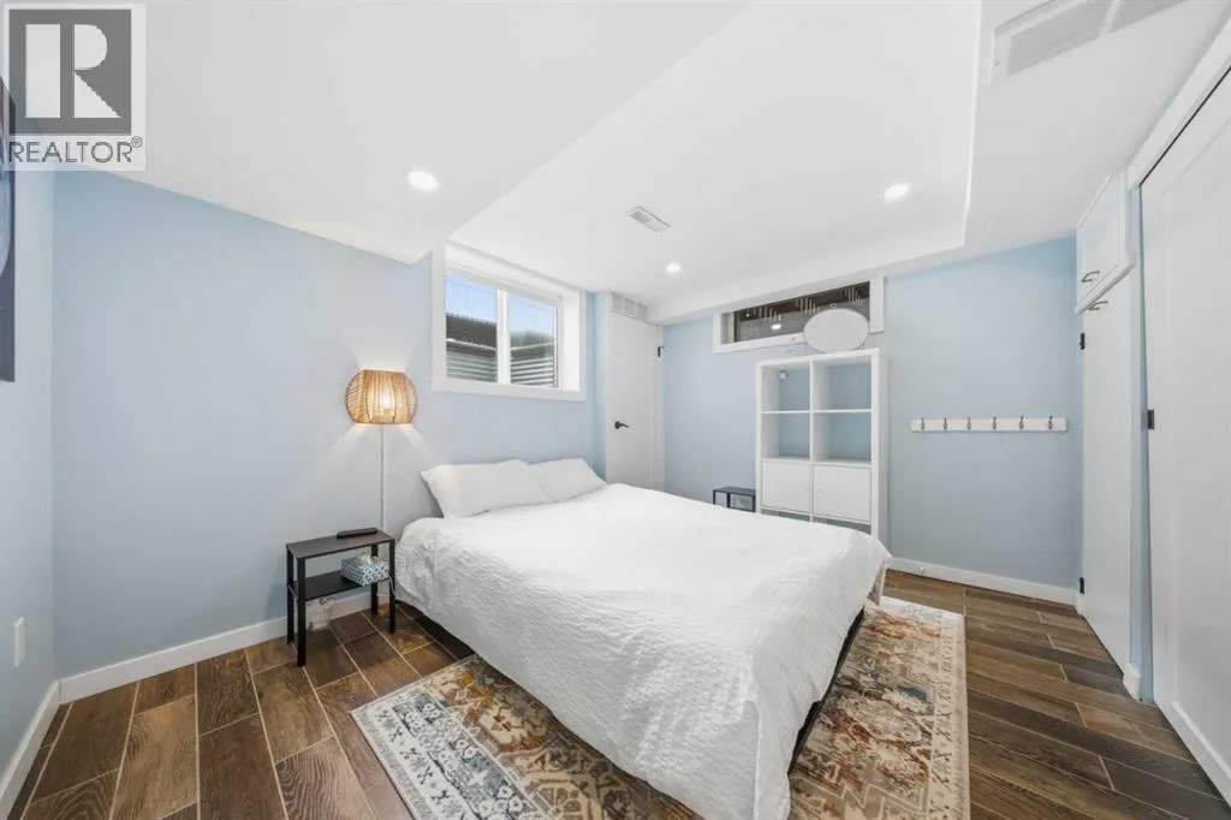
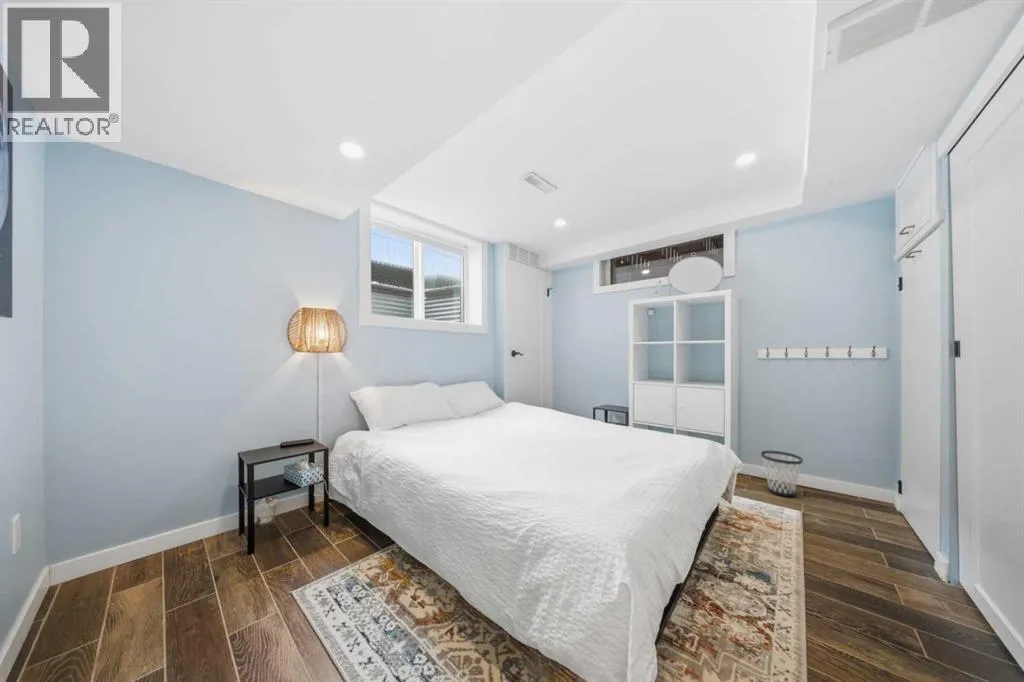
+ wastebasket (781, 473)
